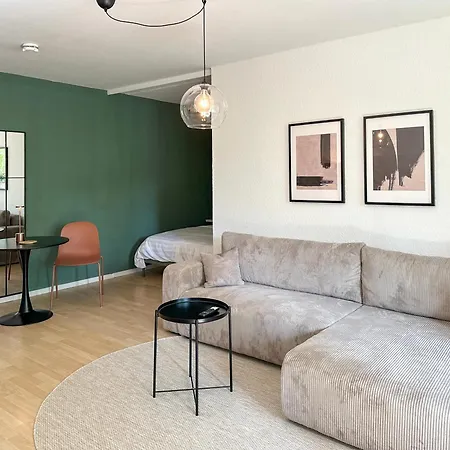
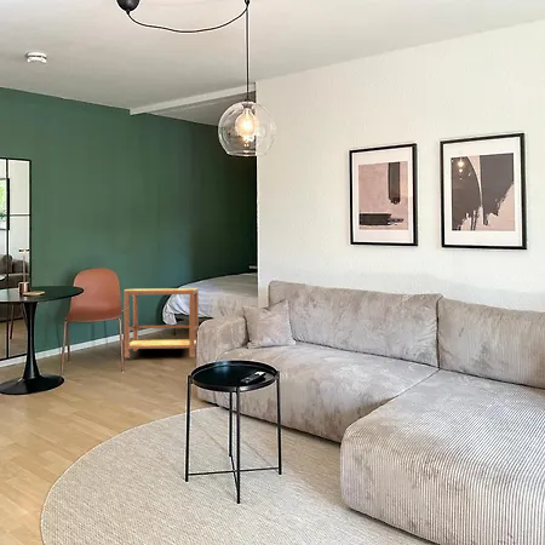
+ side table (162, 326)
